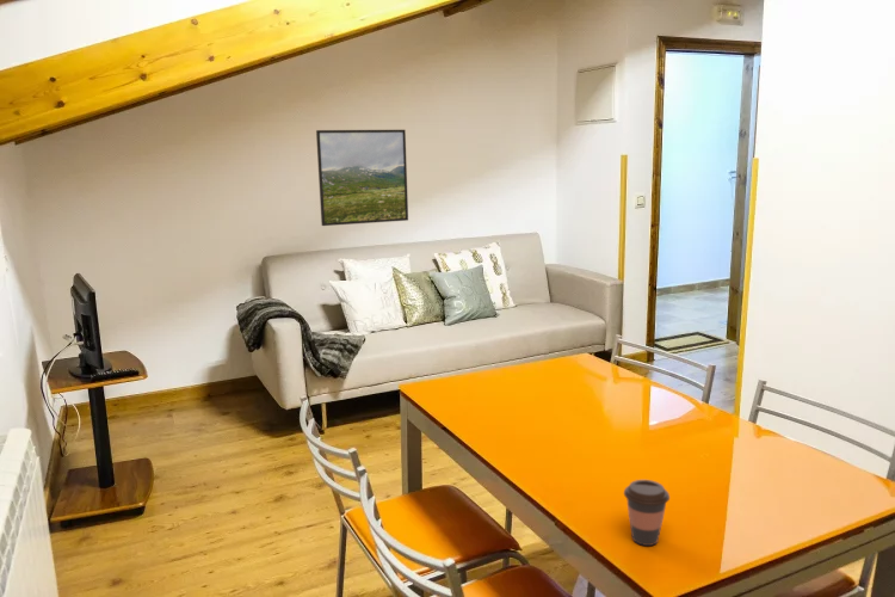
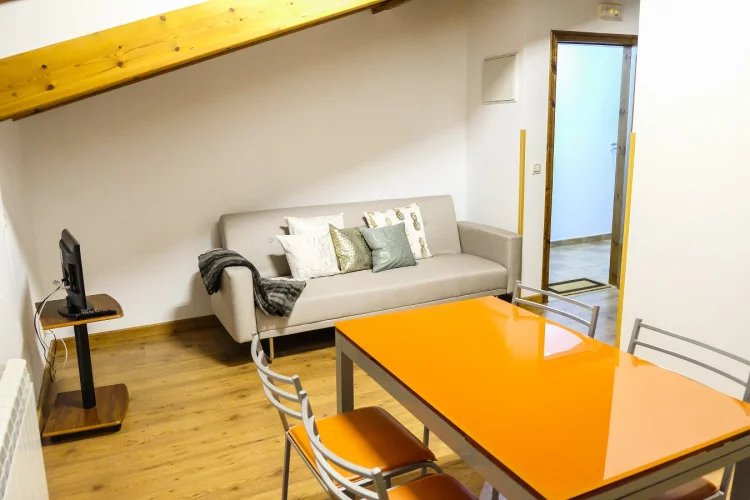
- coffee cup (646, 512)
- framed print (364, 177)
